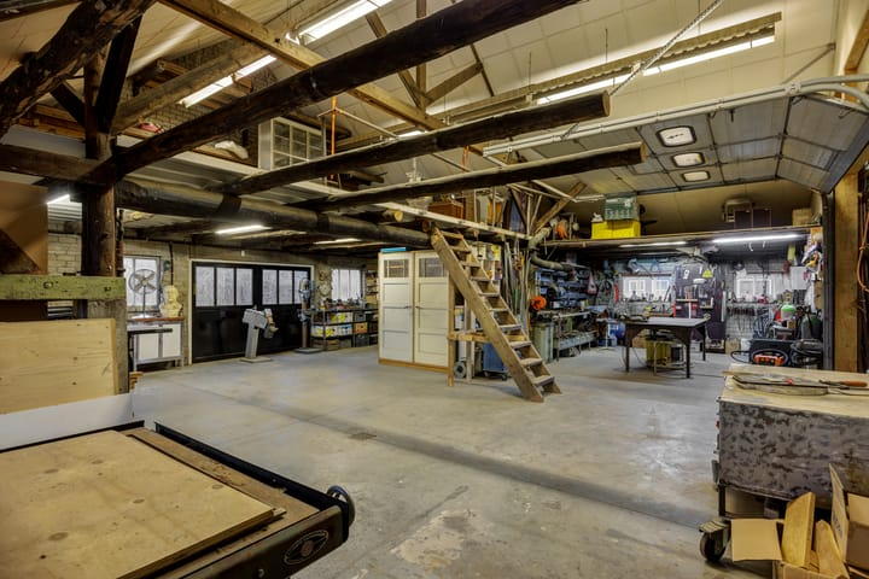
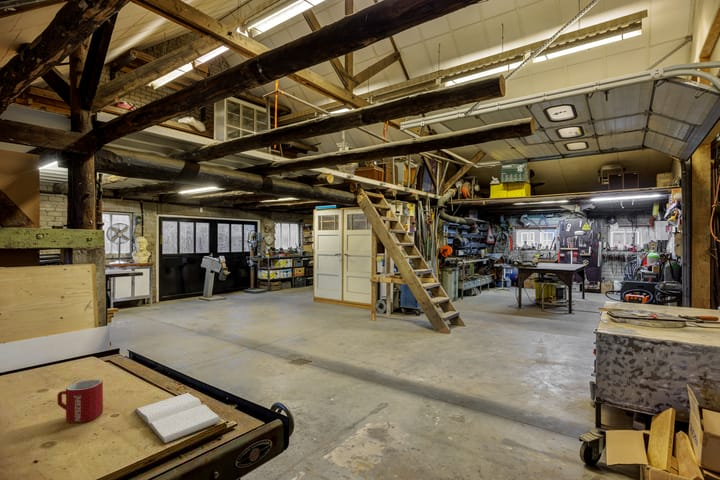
+ mug (79, 400)
+ book (176, 412)
